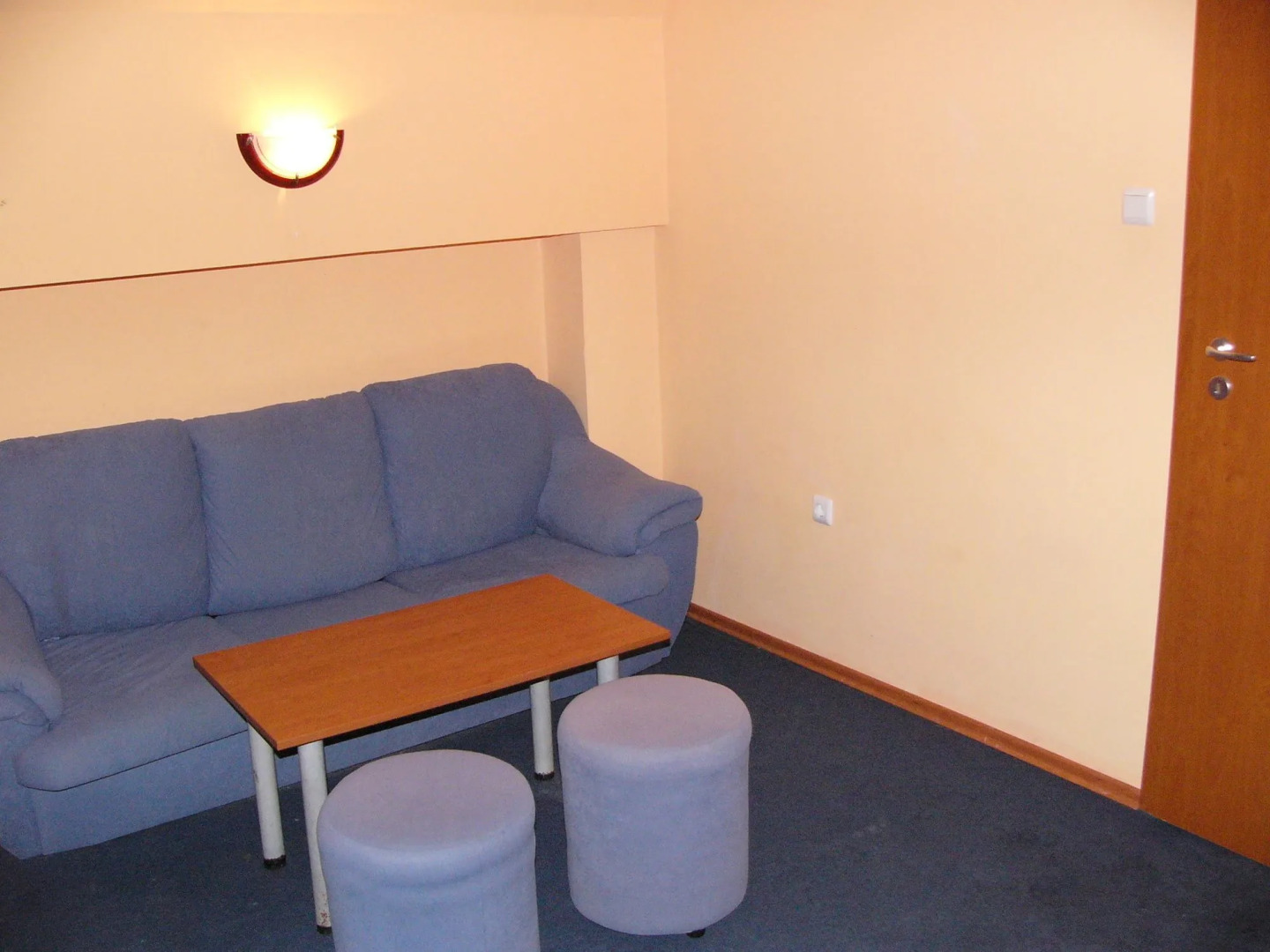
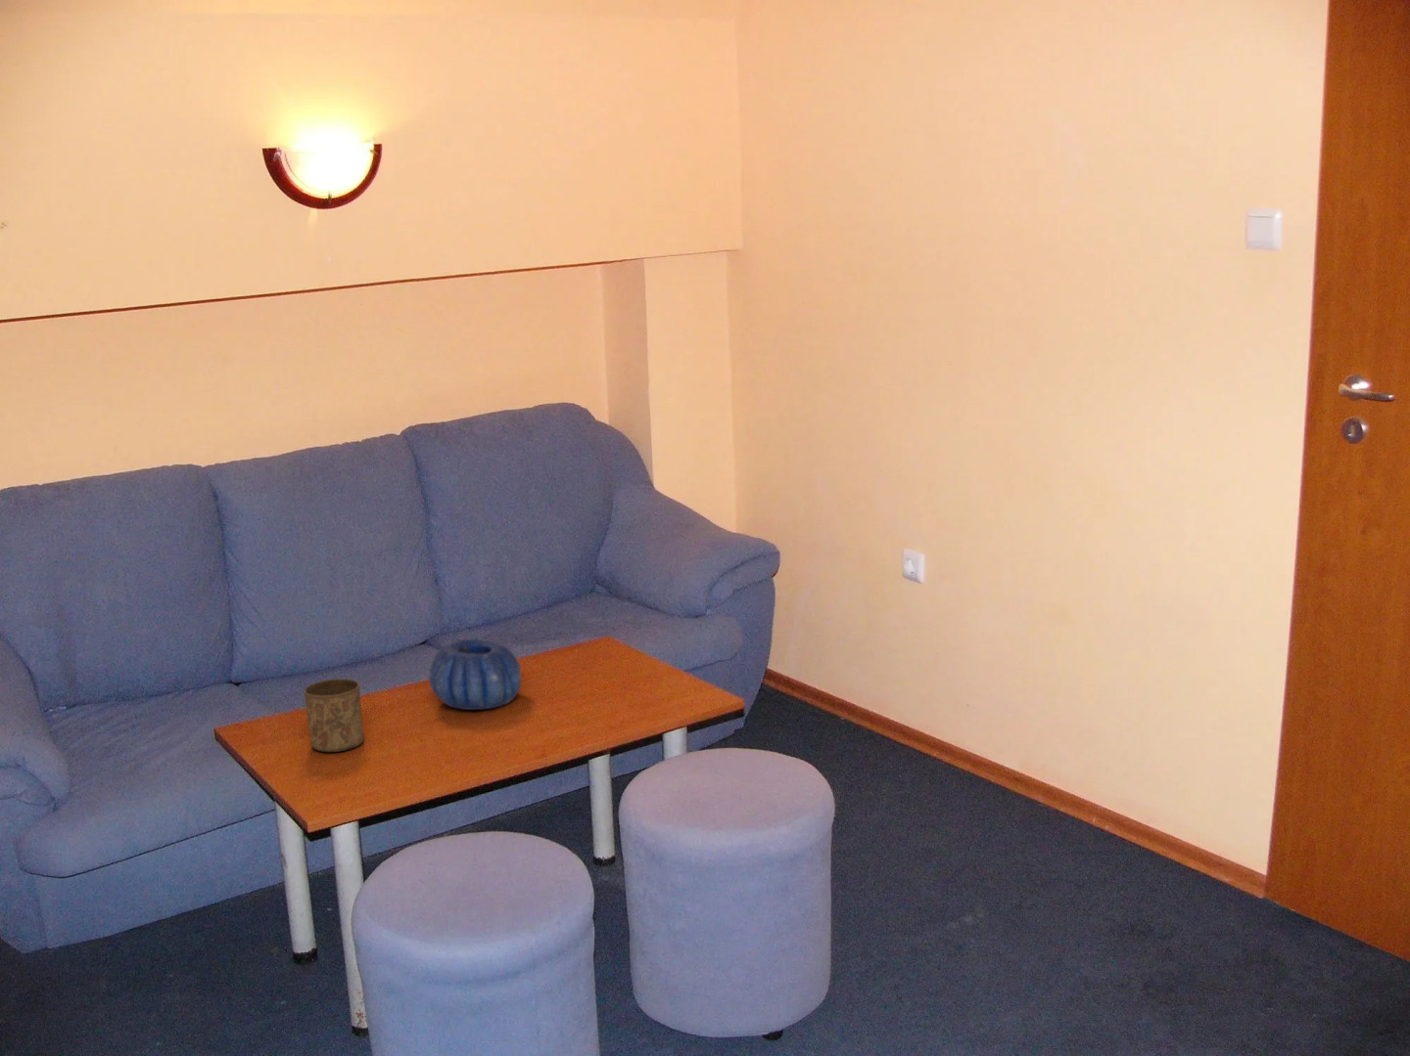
+ cup (334, 714)
+ decorative bowl (475, 672)
